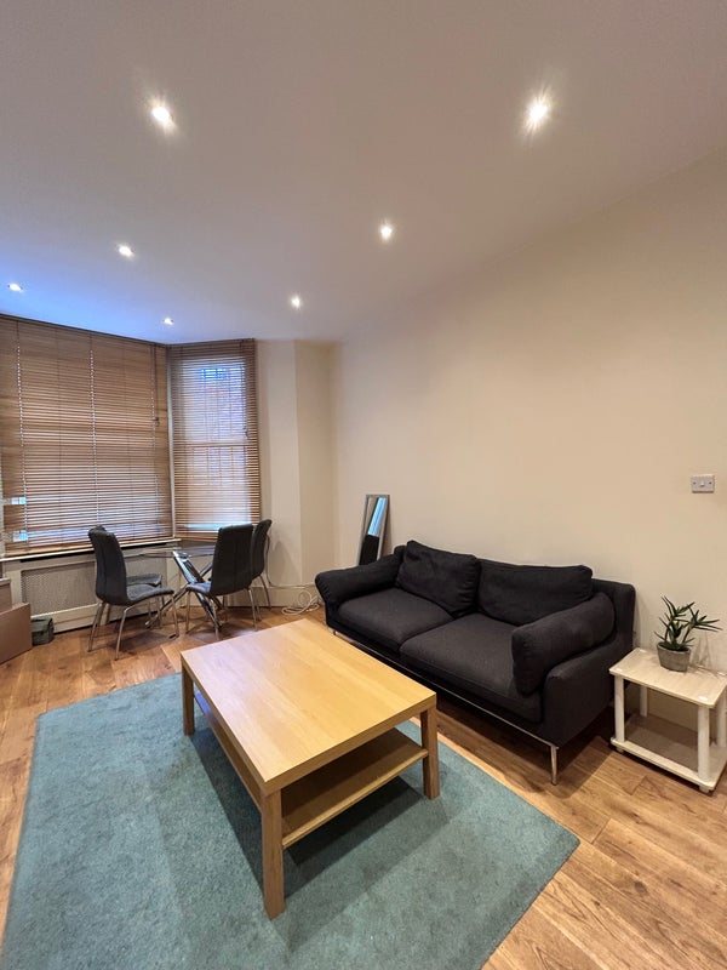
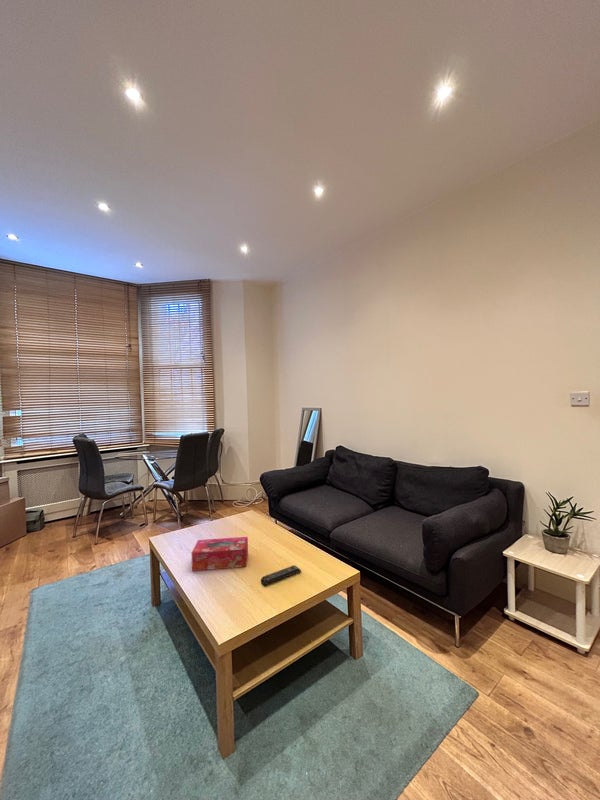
+ remote control (281, 574)
+ tissue box (221, 552)
